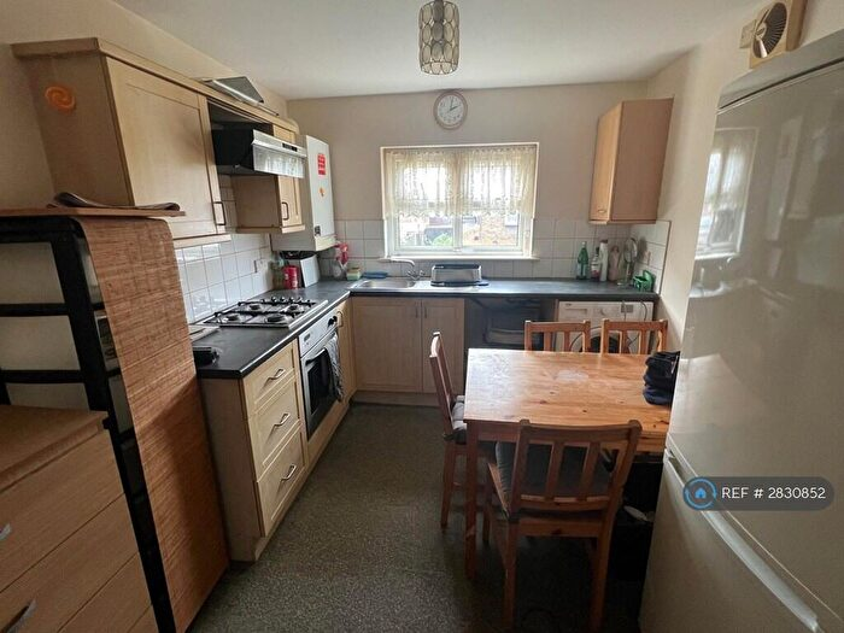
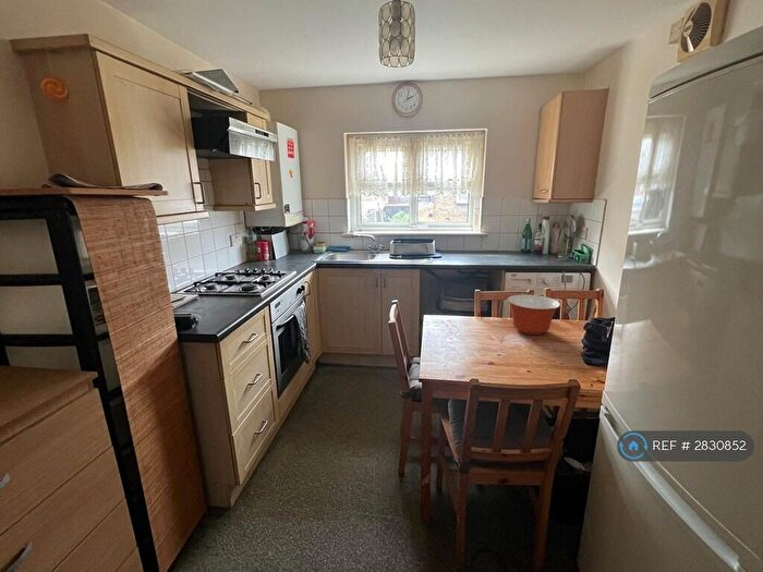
+ mixing bowl (531, 316)
